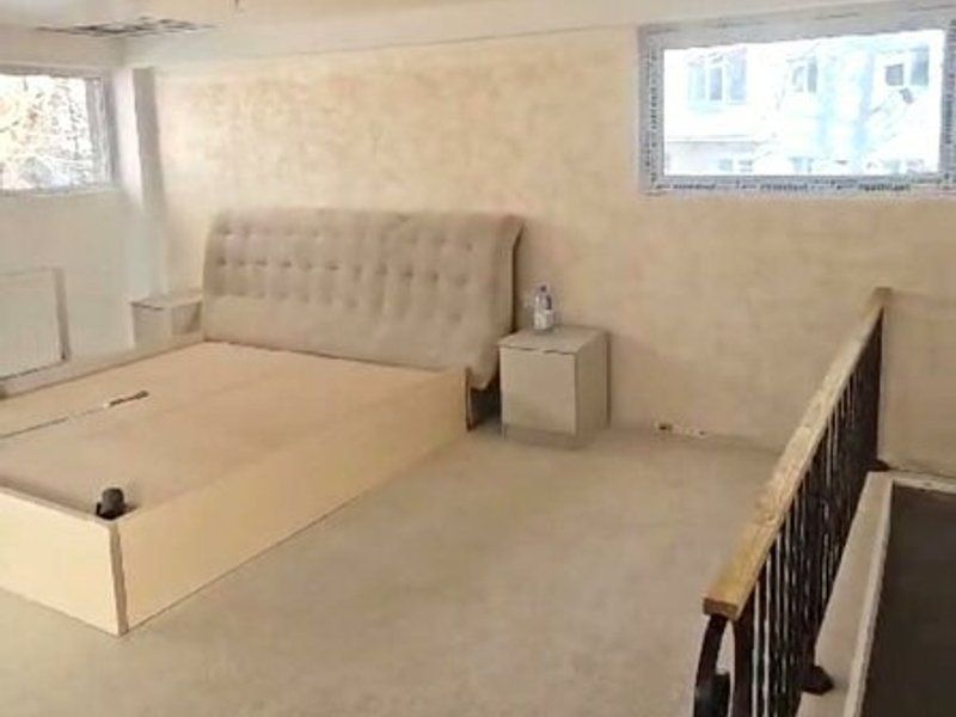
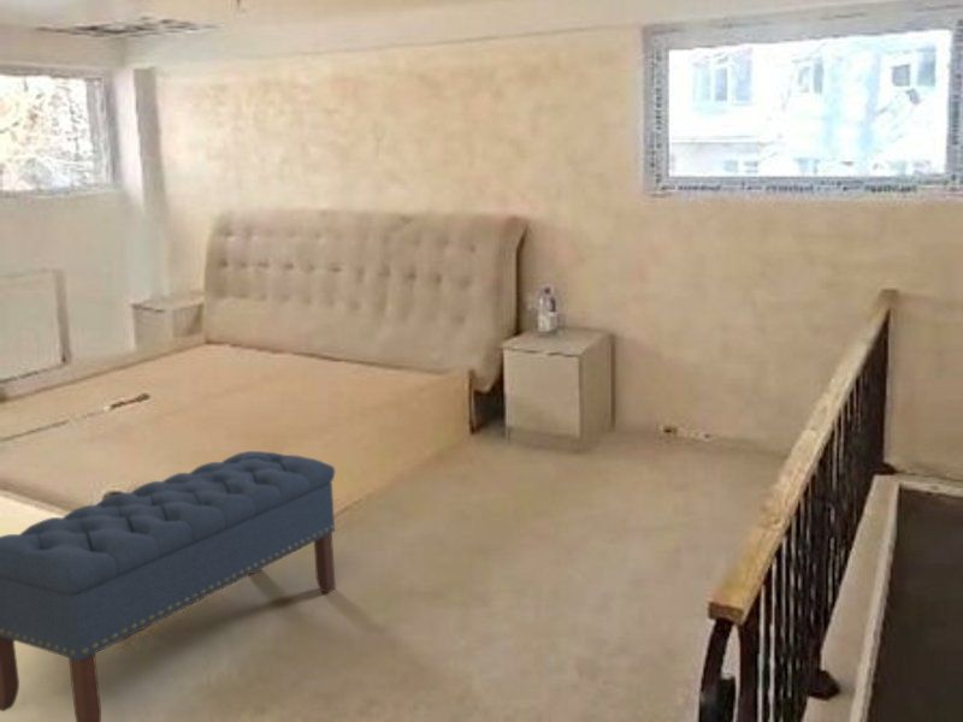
+ bench (179, 569)
